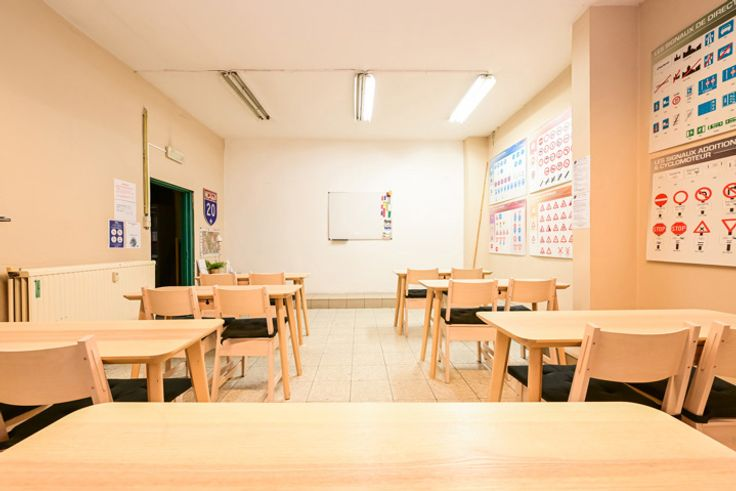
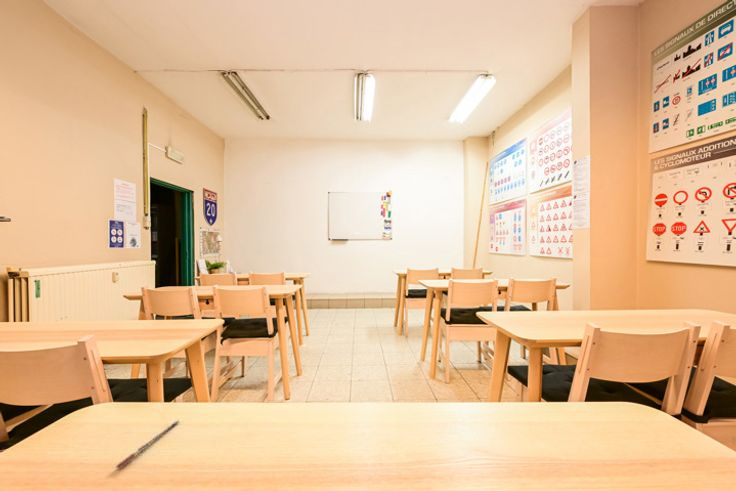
+ pen (151, 440)
